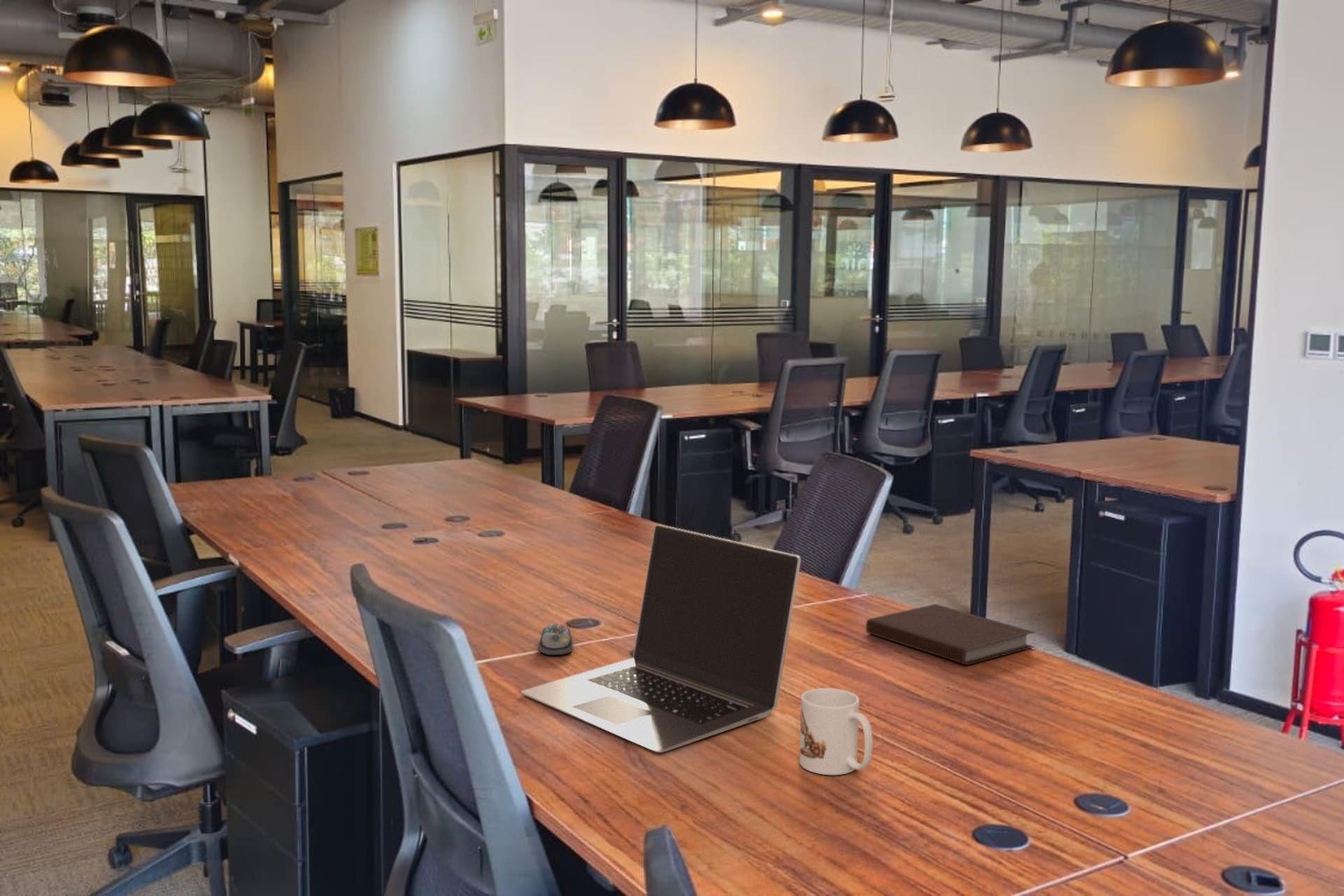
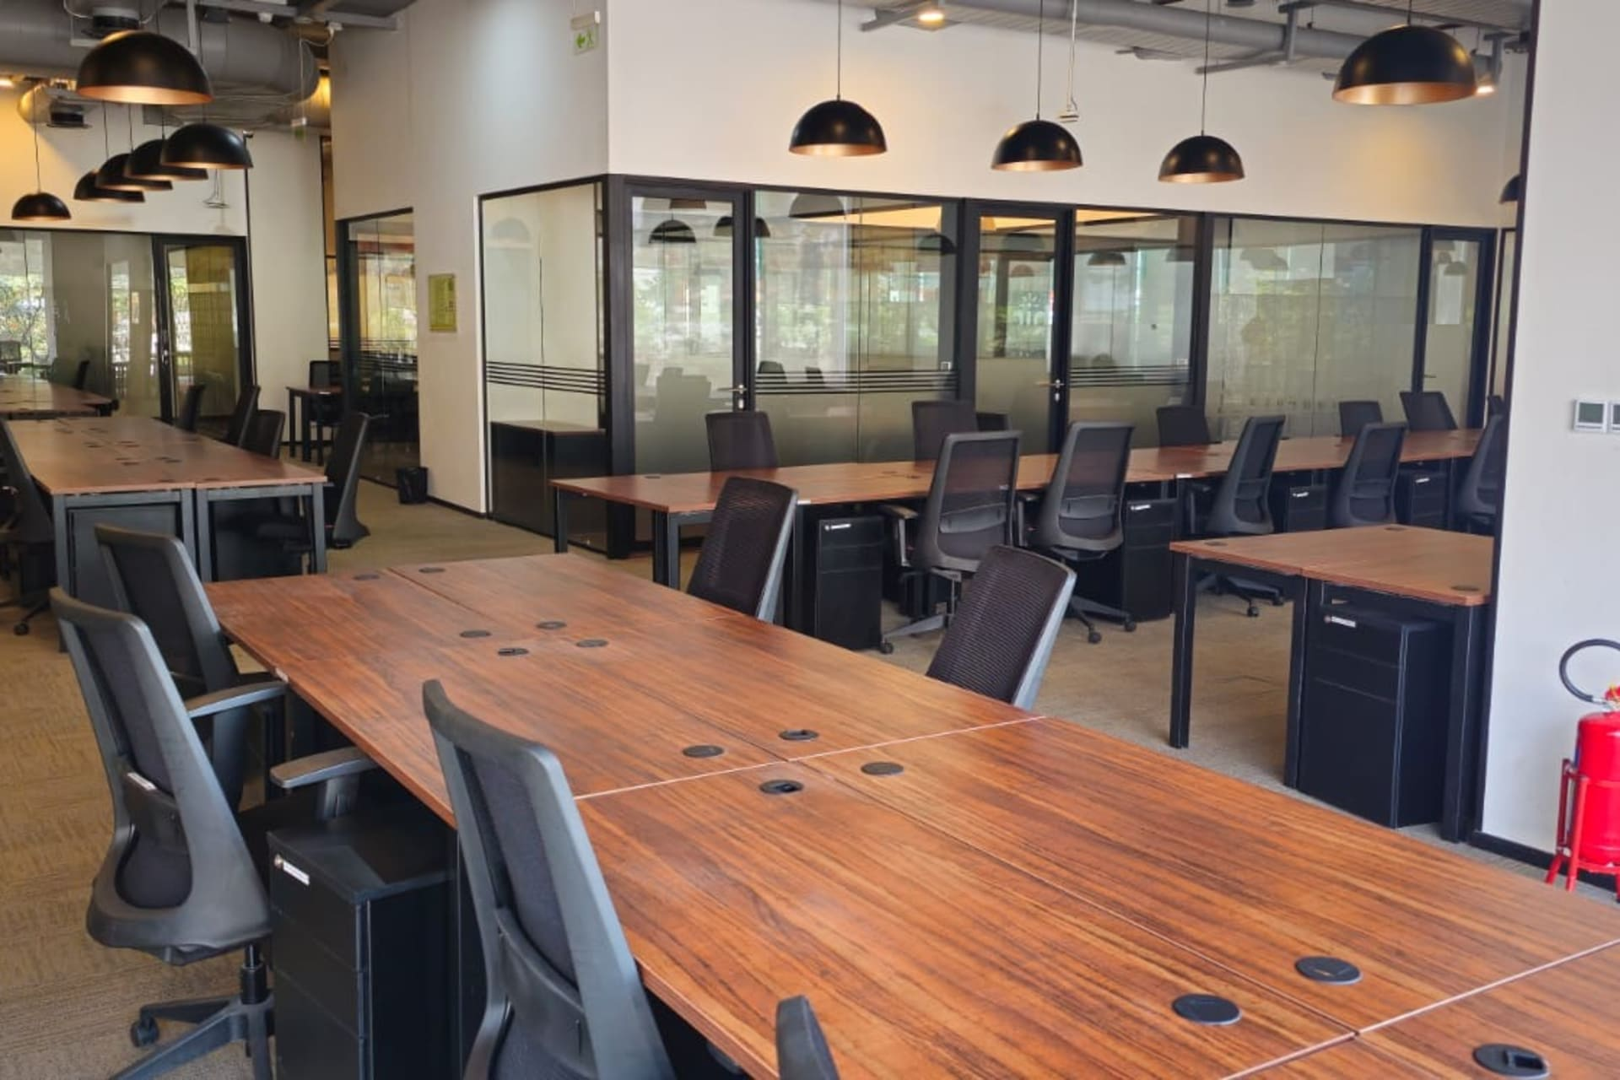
- computer mouse (556, 638)
- laptop (657, 626)
- mug (838, 734)
- notebook (949, 633)
